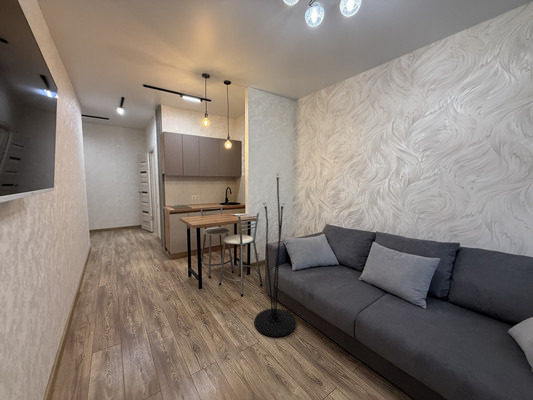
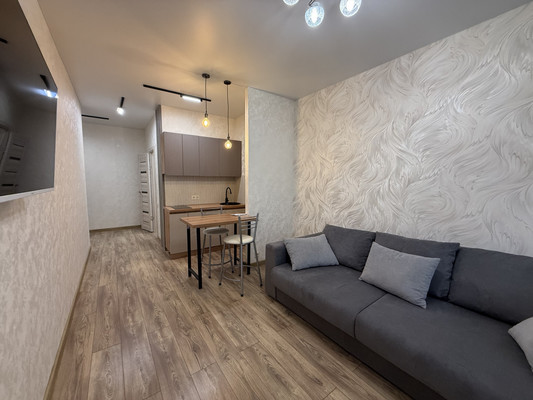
- floor lamp (278, 248)
